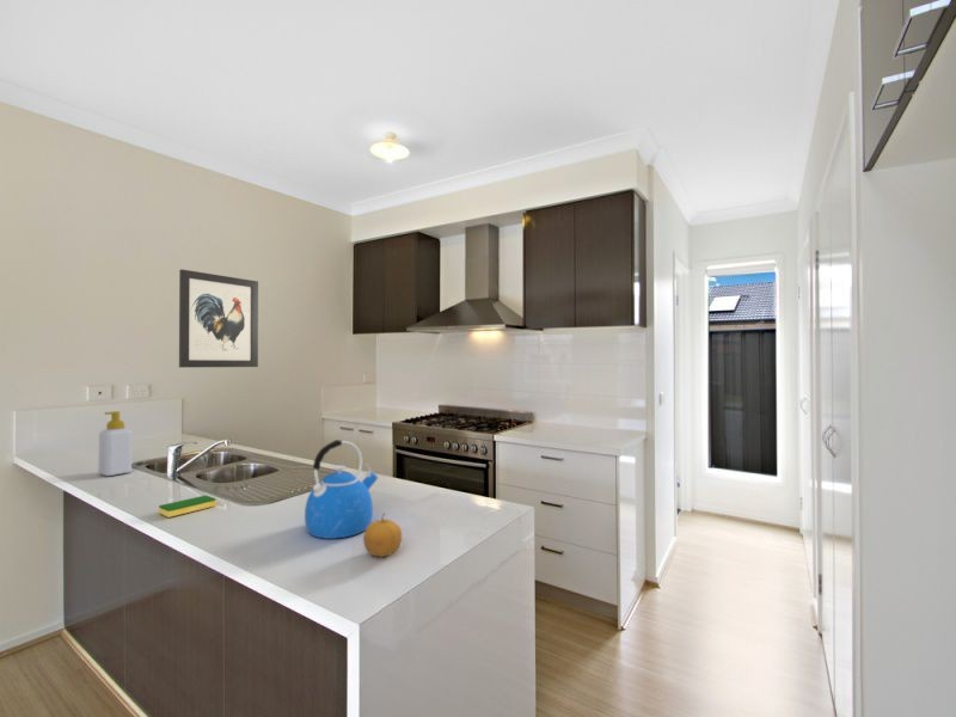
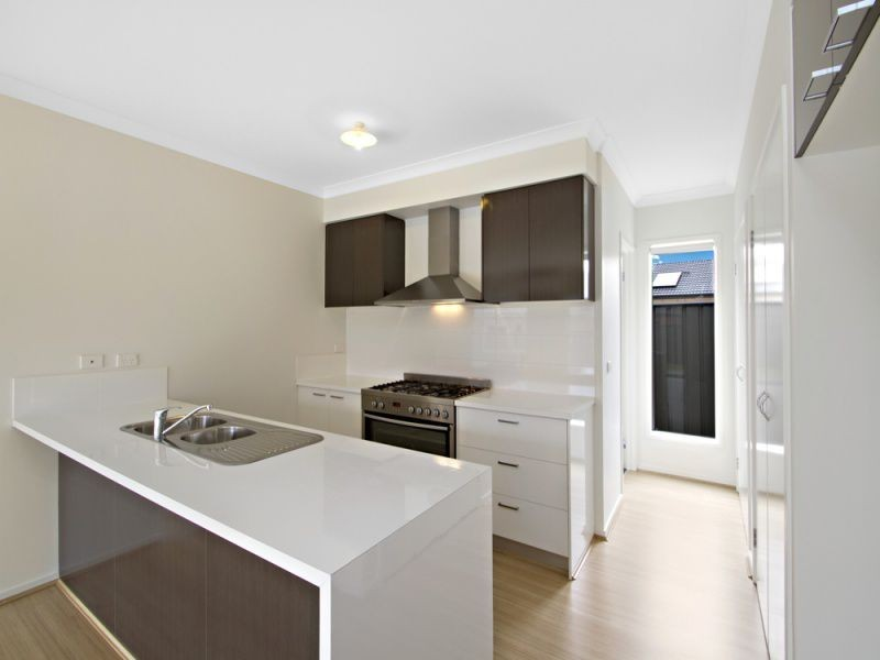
- dish sponge (188, 505)
- fruit (382, 533)
- soap bottle (115, 442)
- wall art (221, 321)
- kettle (345, 482)
